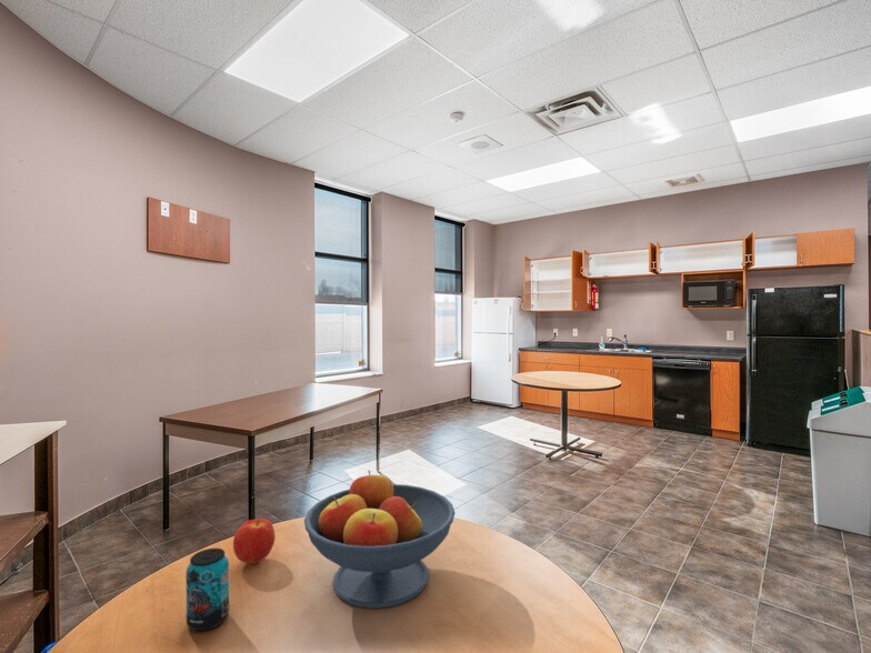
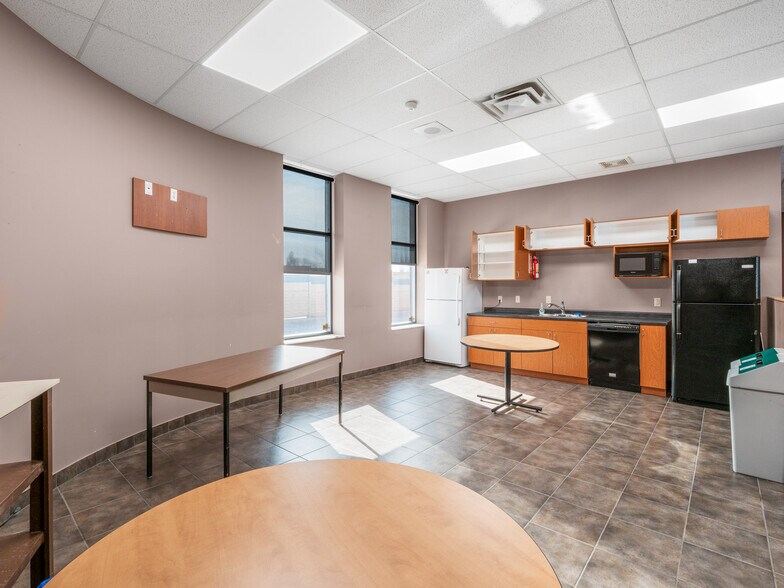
- beverage can (208, 587)
- apple (254, 540)
- fruit bowl (381, 532)
